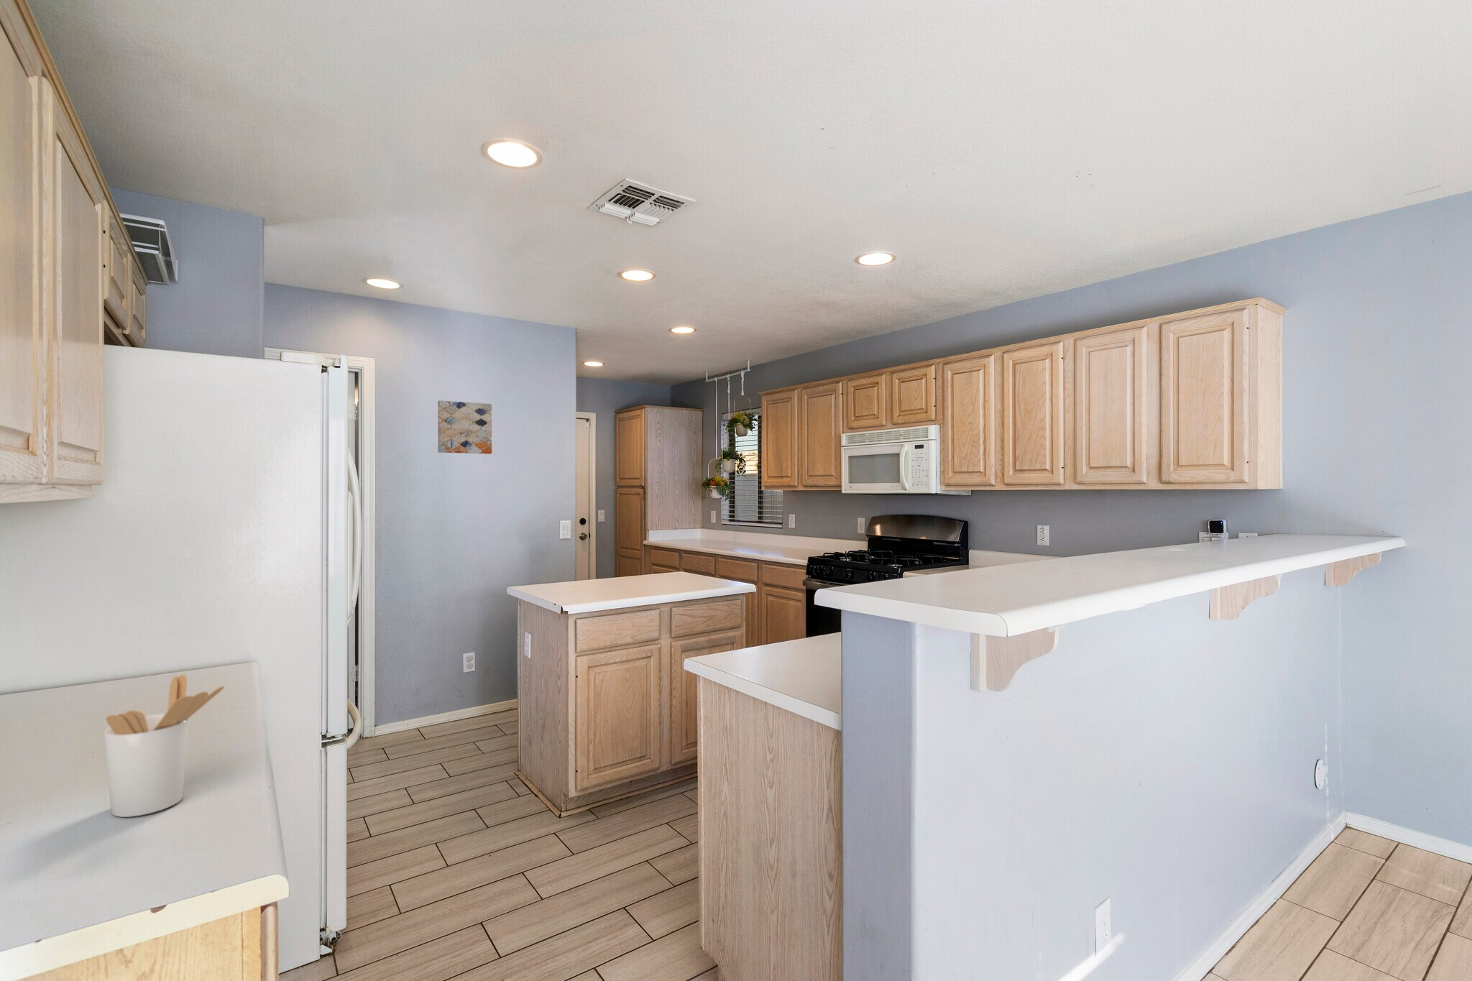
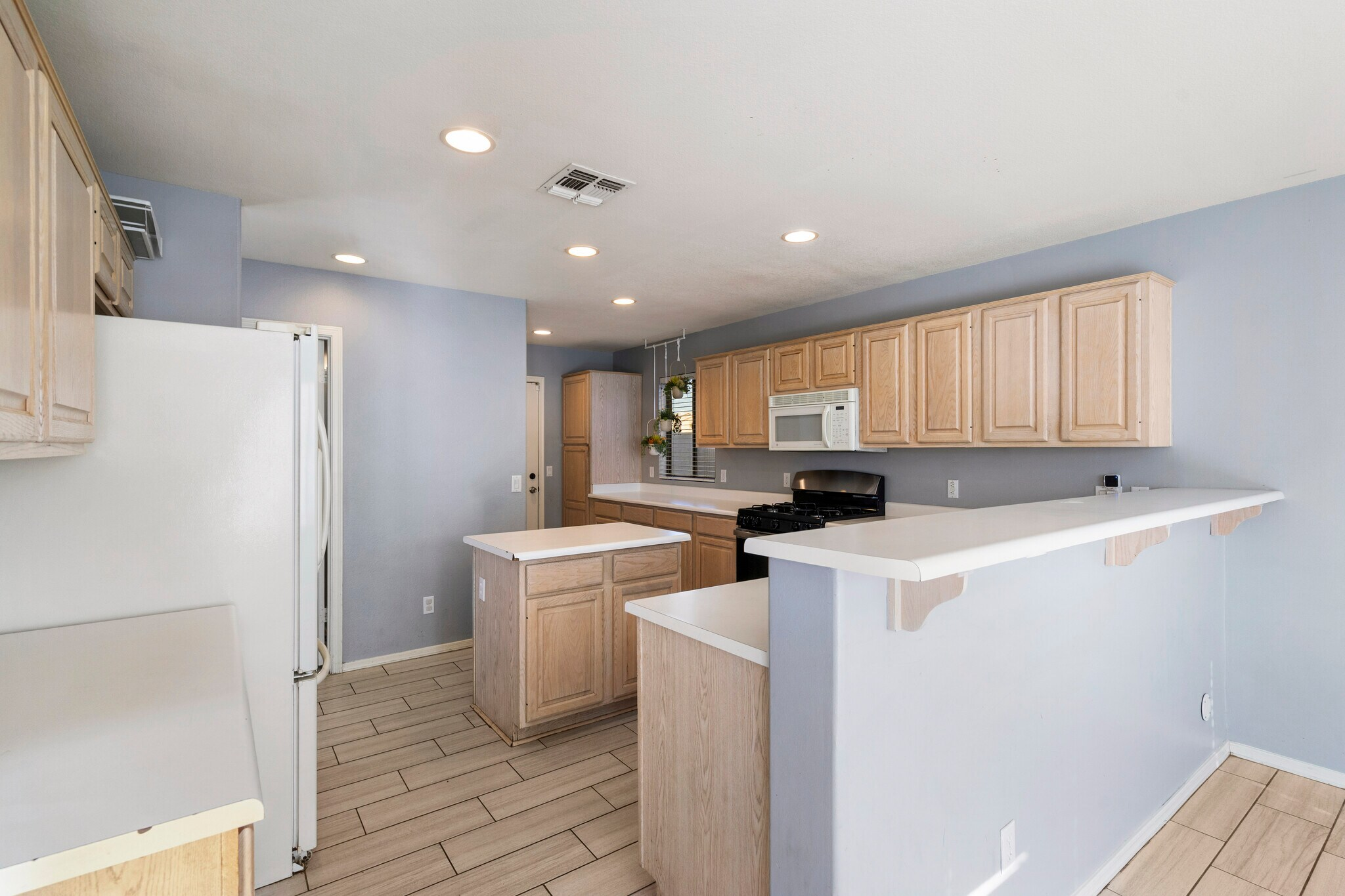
- utensil holder (164, 743)
- wall art (465, 428)
